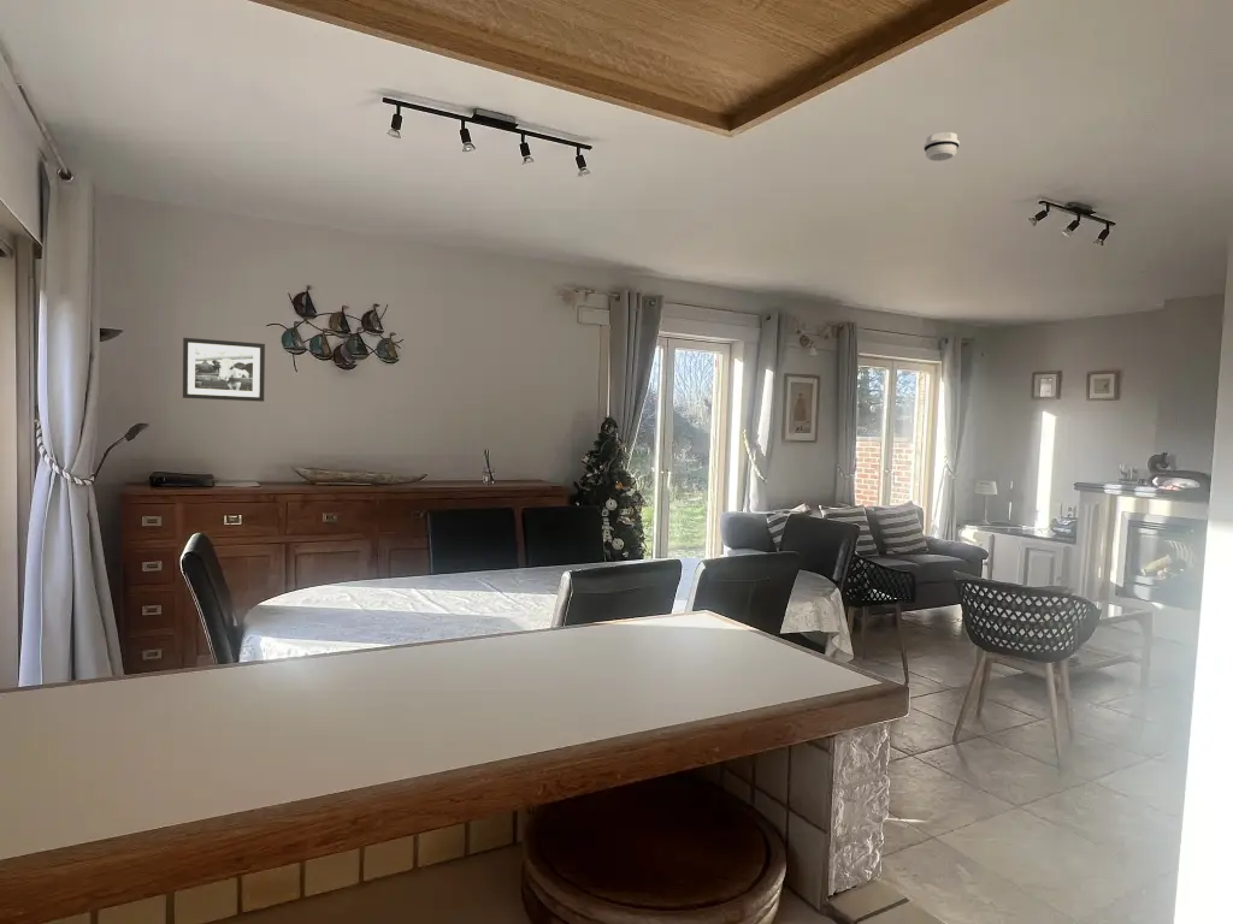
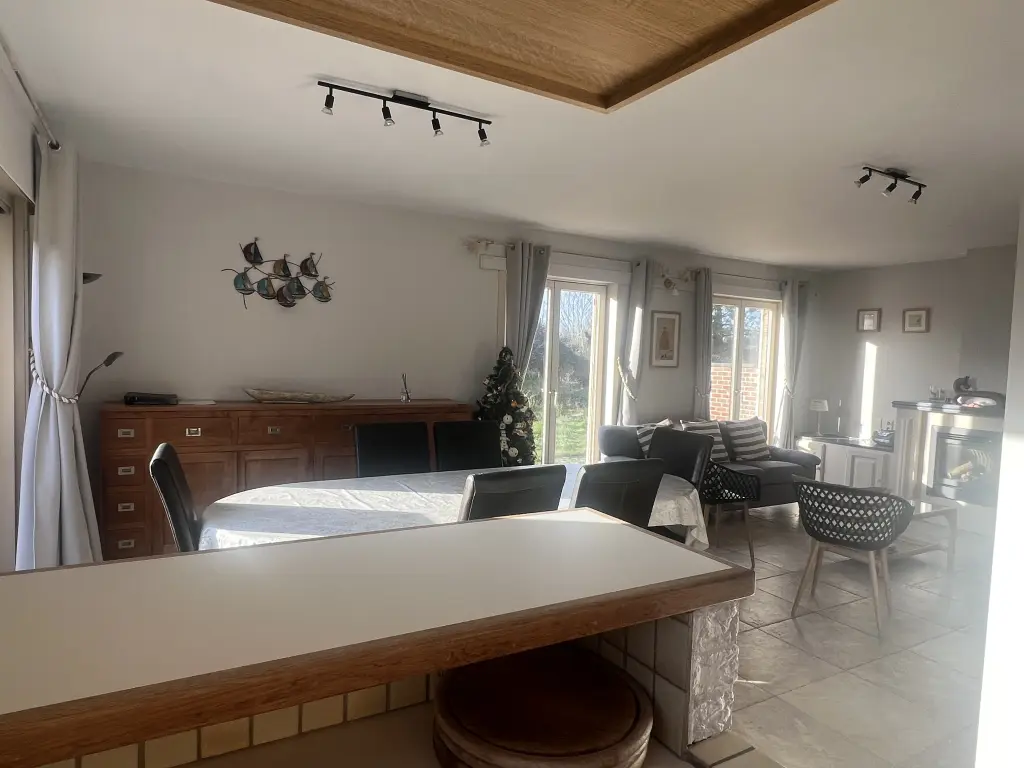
- picture frame (224, 369)
- smoke detector (940, 147)
